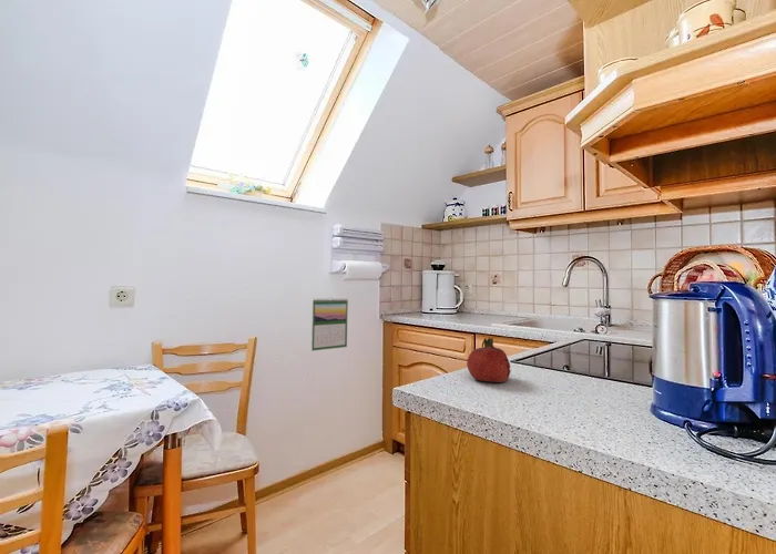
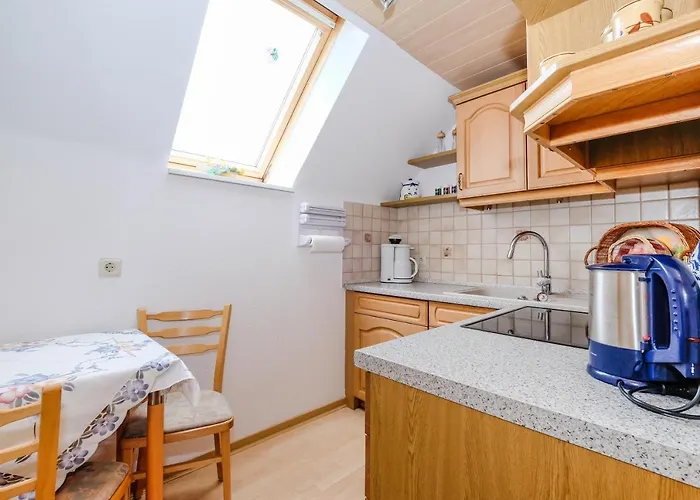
- fruit (489, 358)
- calendar (329, 322)
